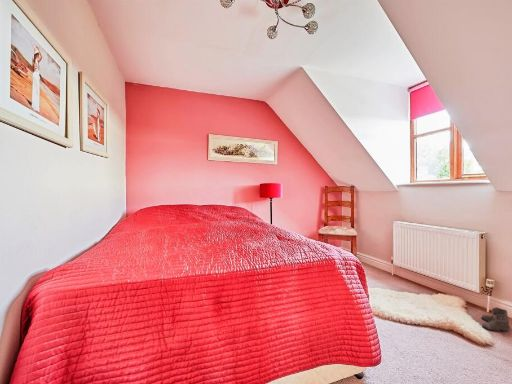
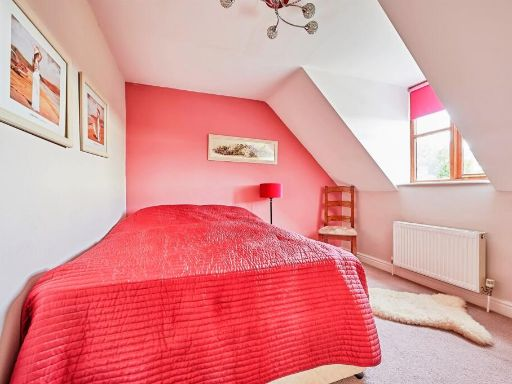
- boots (494, 317)
